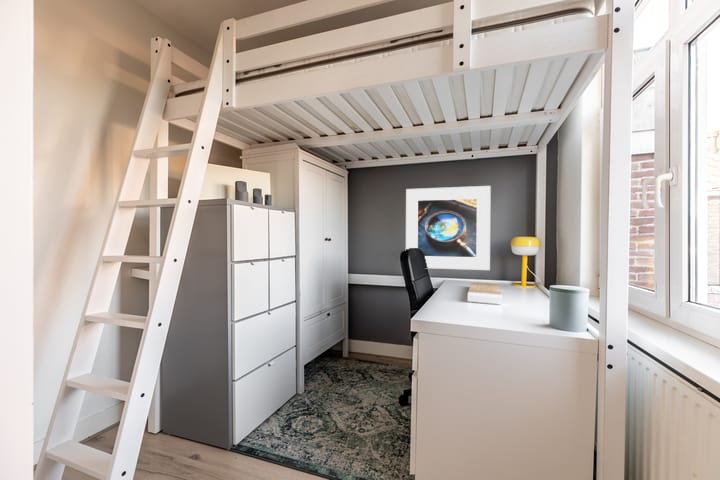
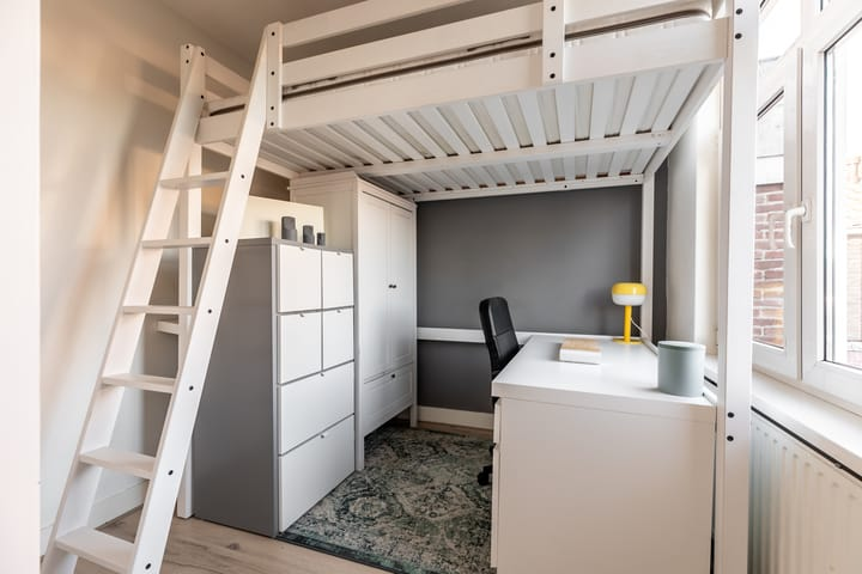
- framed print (446, 228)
